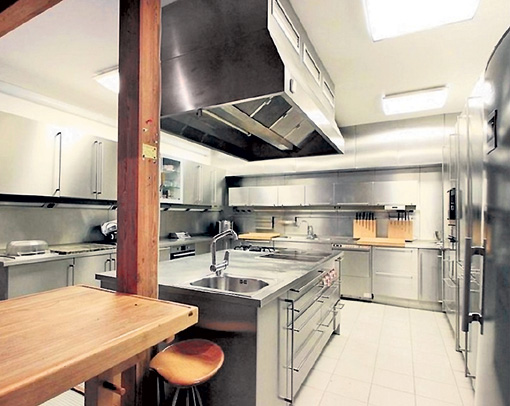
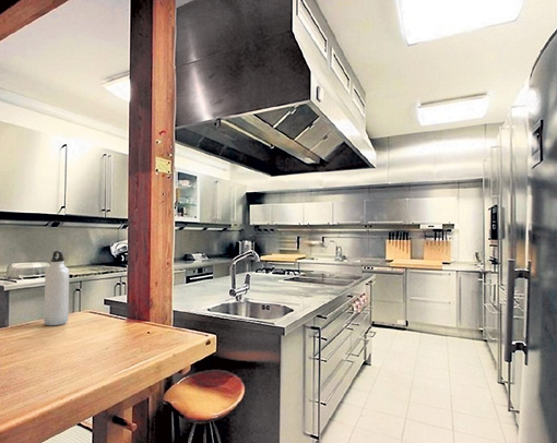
+ water bottle (57, 286)
